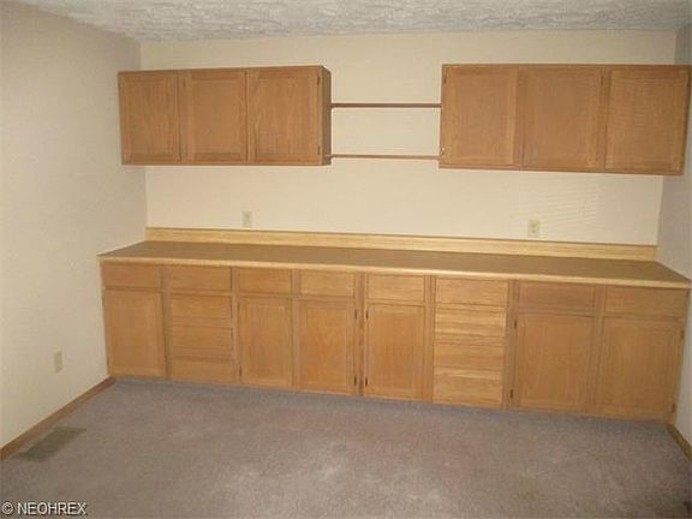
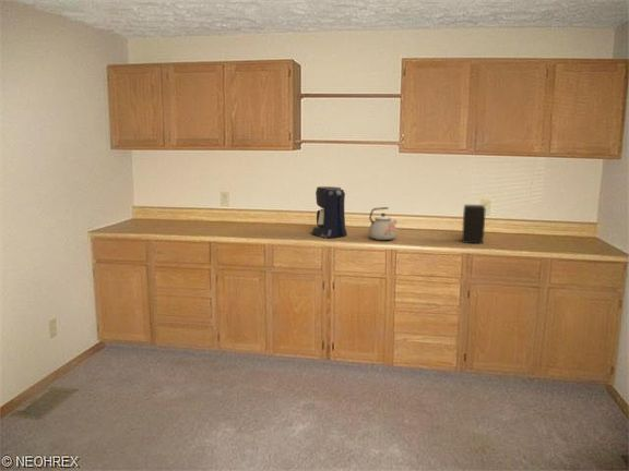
+ kettle (382, 222)
+ coffee maker (328, 210)
+ speaker (473, 224)
